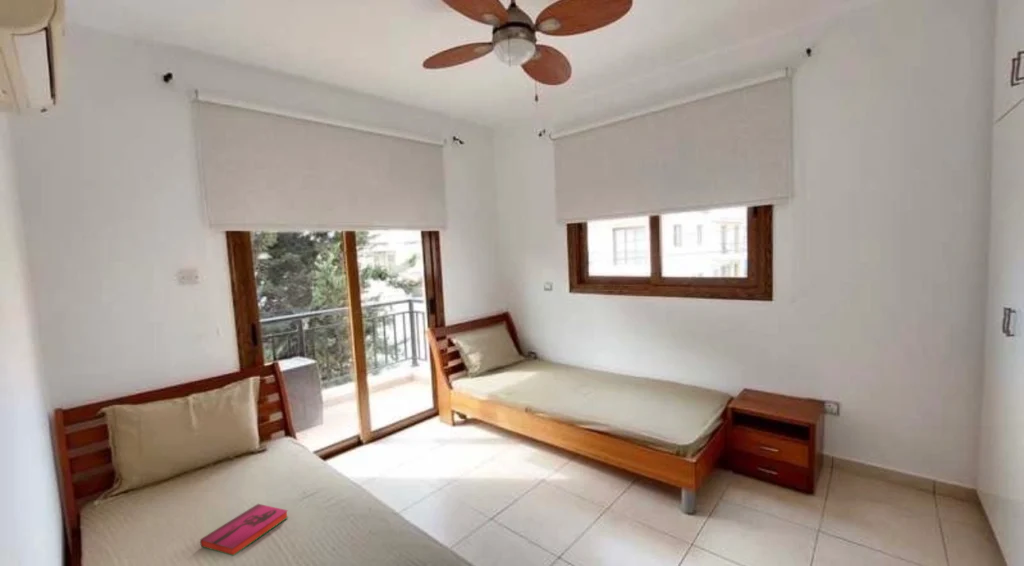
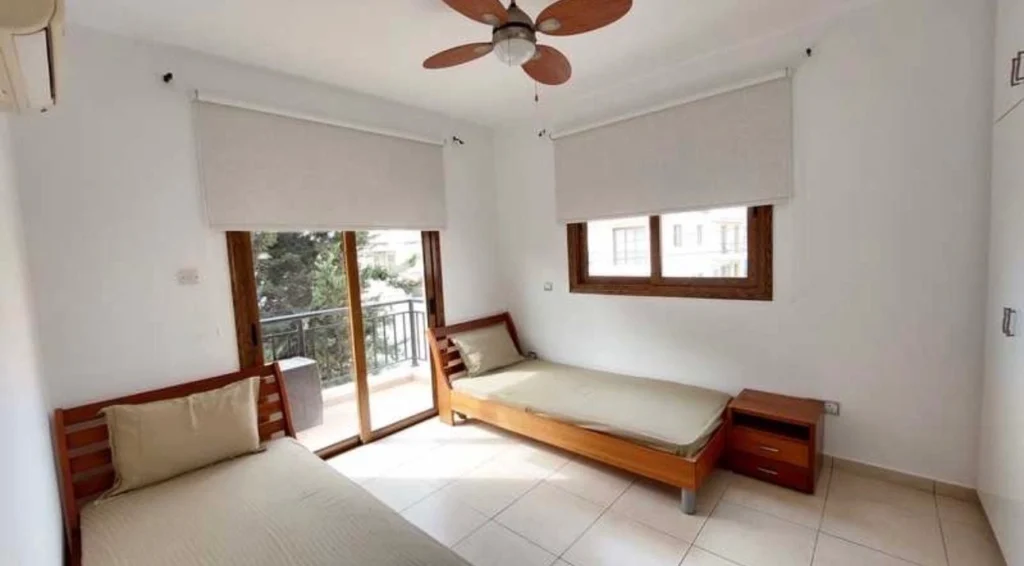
- hardback book (246, 527)
